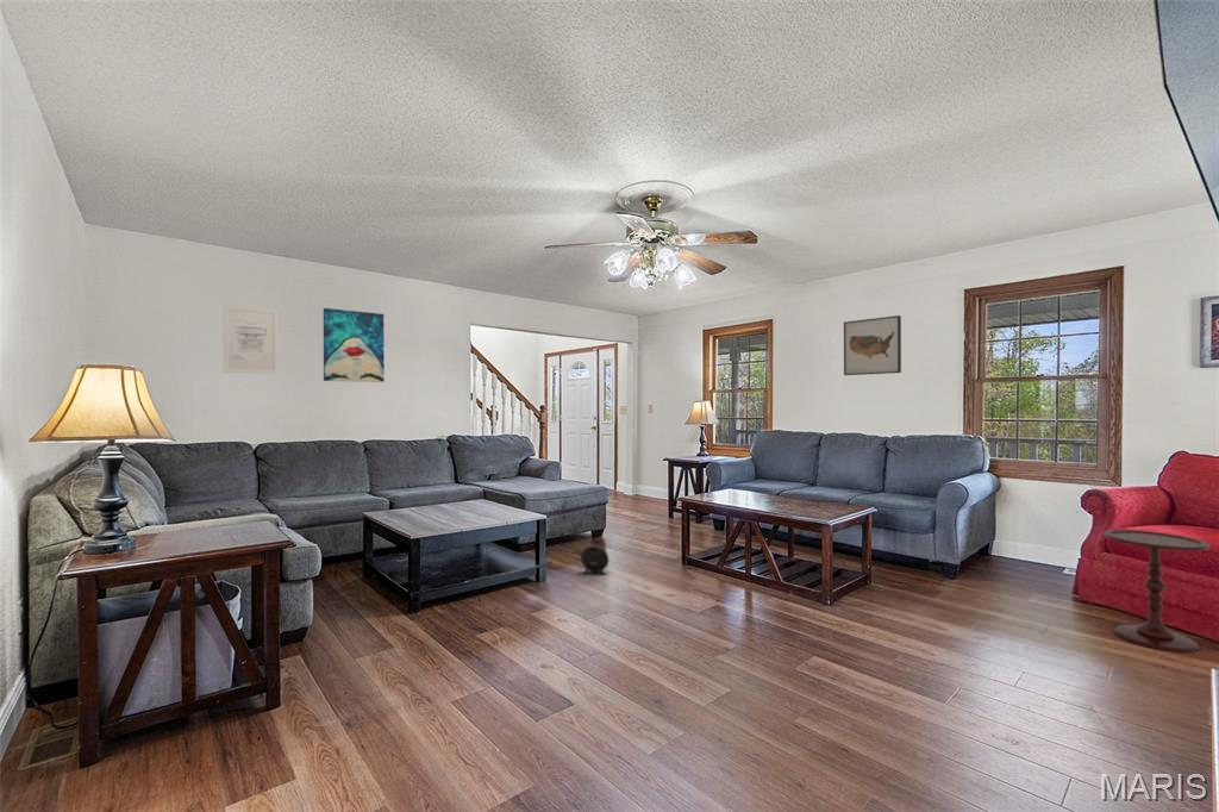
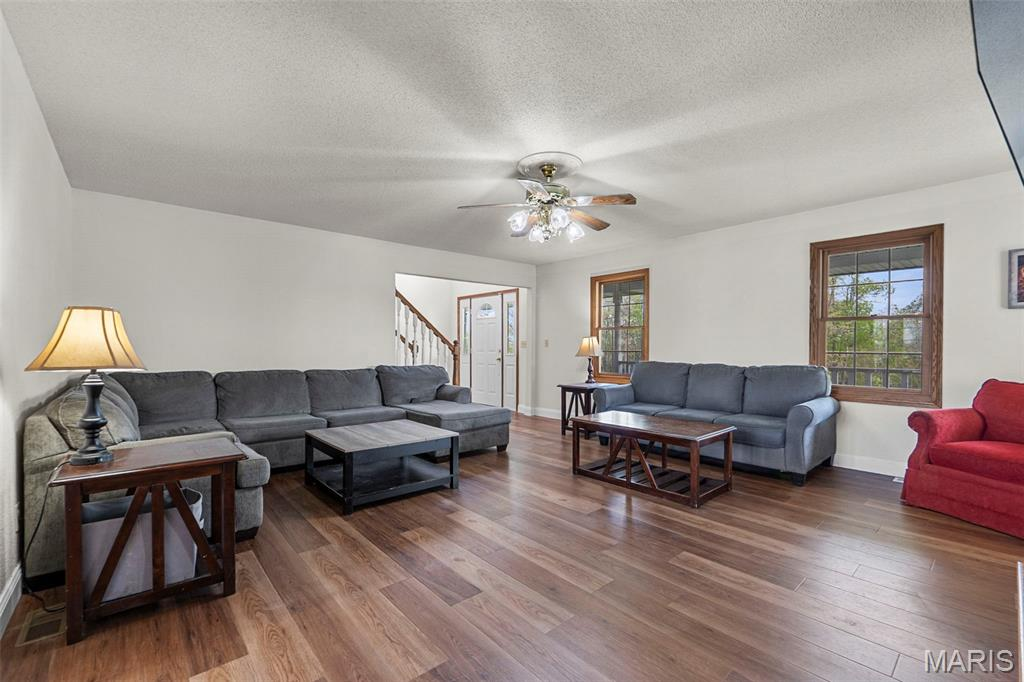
- wall art (354, 346)
- speaker (594, 558)
- side table (1154, 588)
- wall art (251, 339)
- wall art (871, 346)
